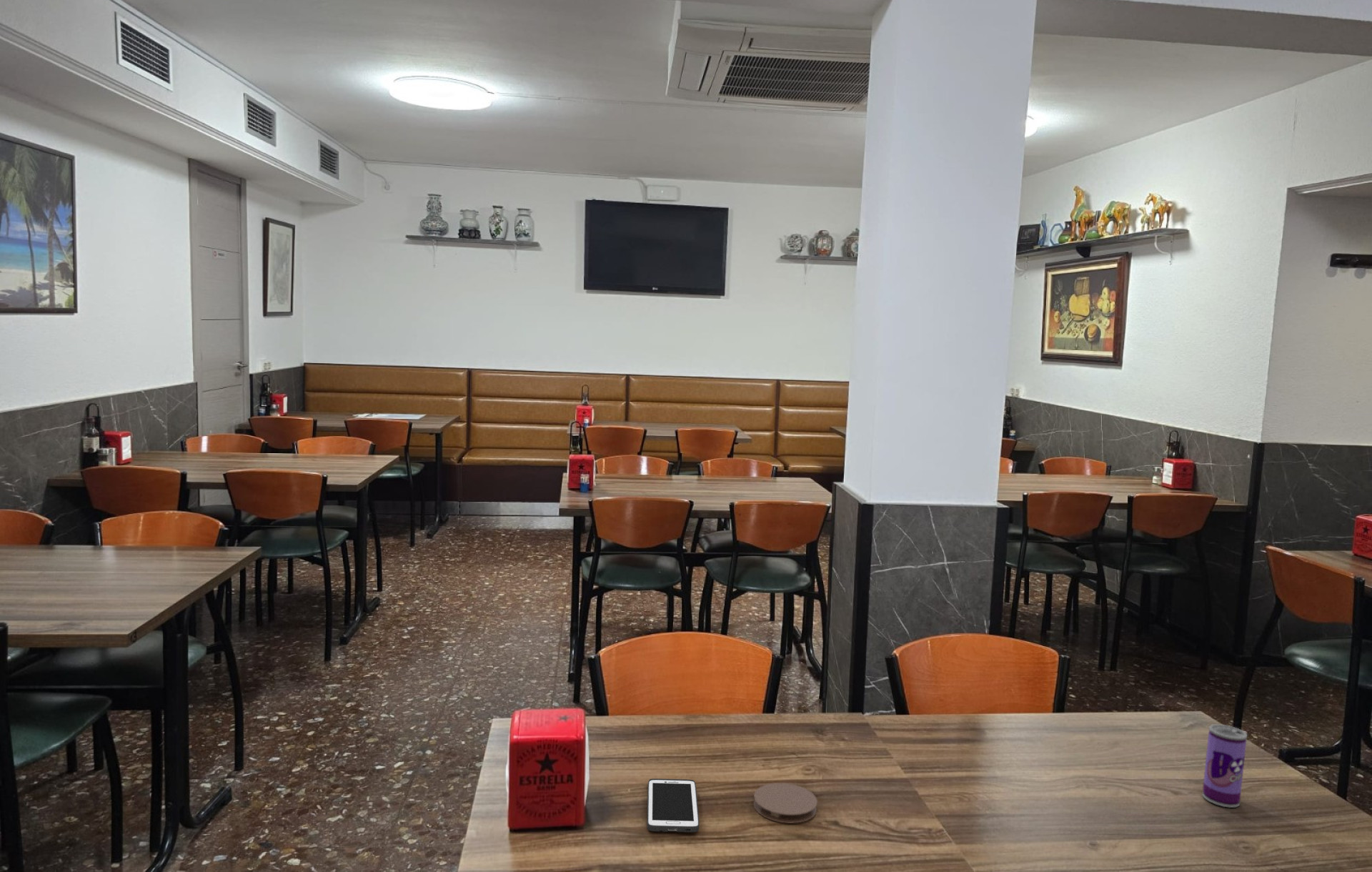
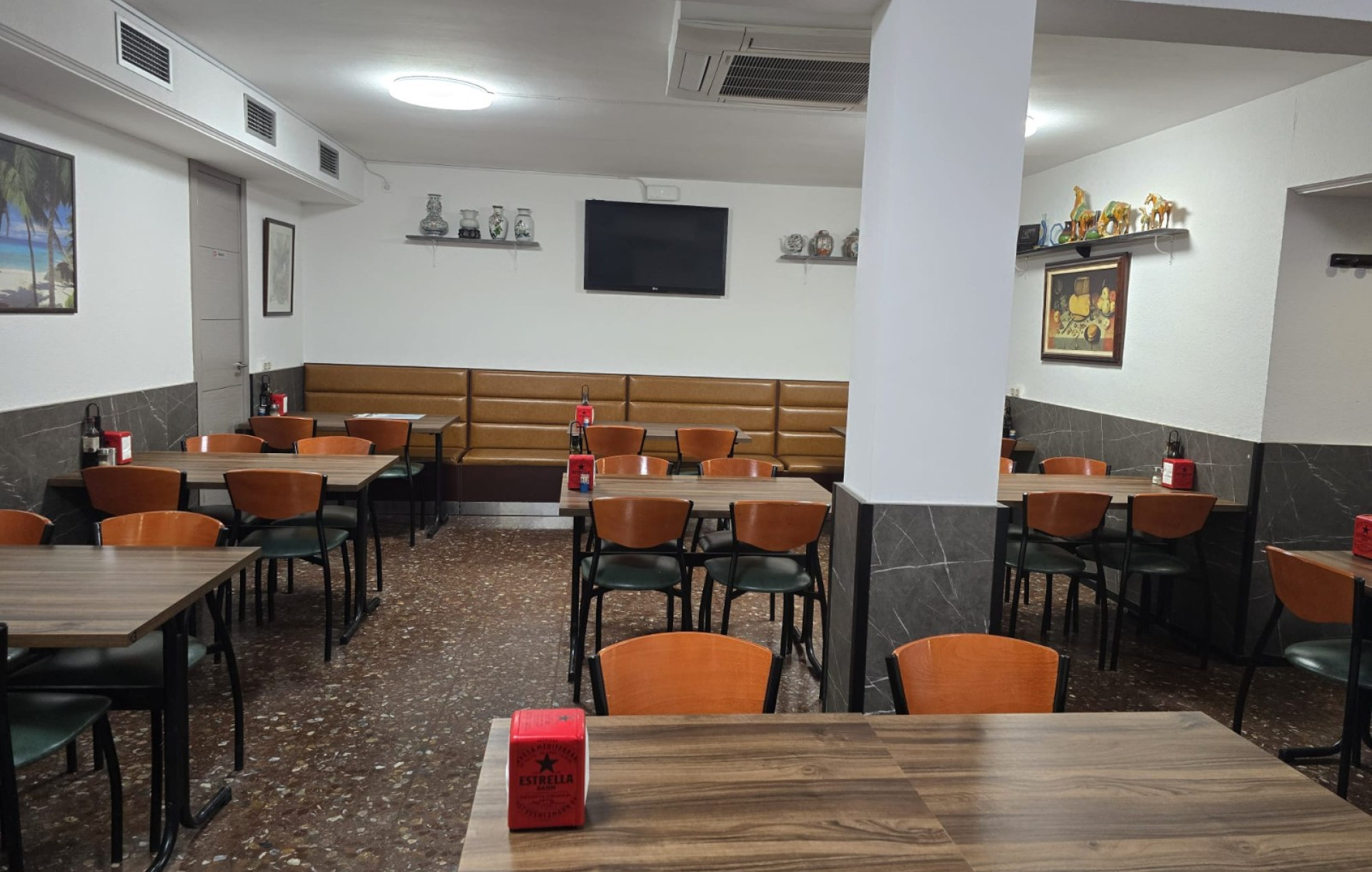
- cell phone (672, 804)
- coaster (785, 802)
- beverage can (1224, 765)
